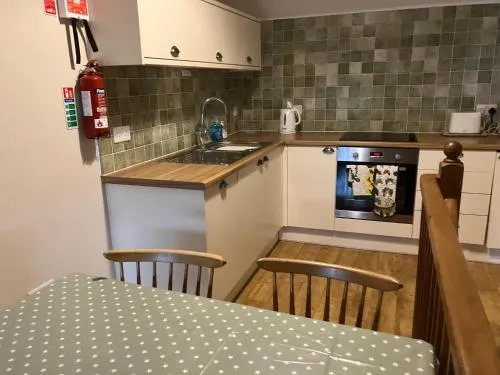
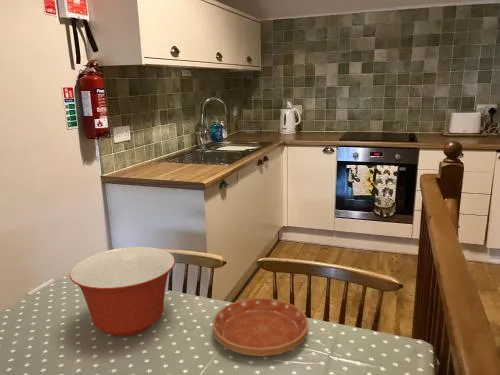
+ saucer (260, 326)
+ mixing bowl (126, 294)
